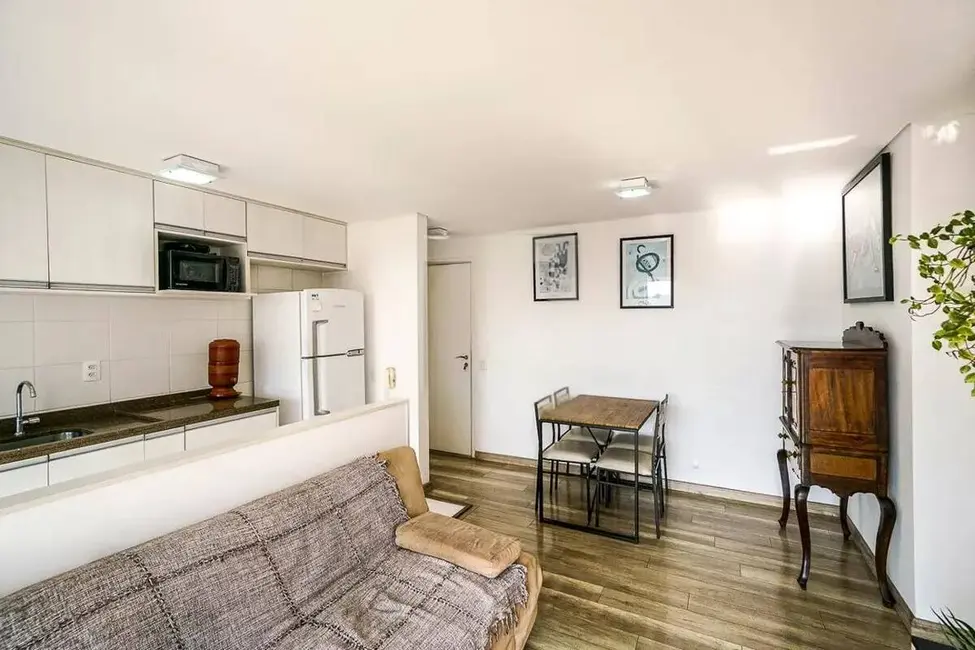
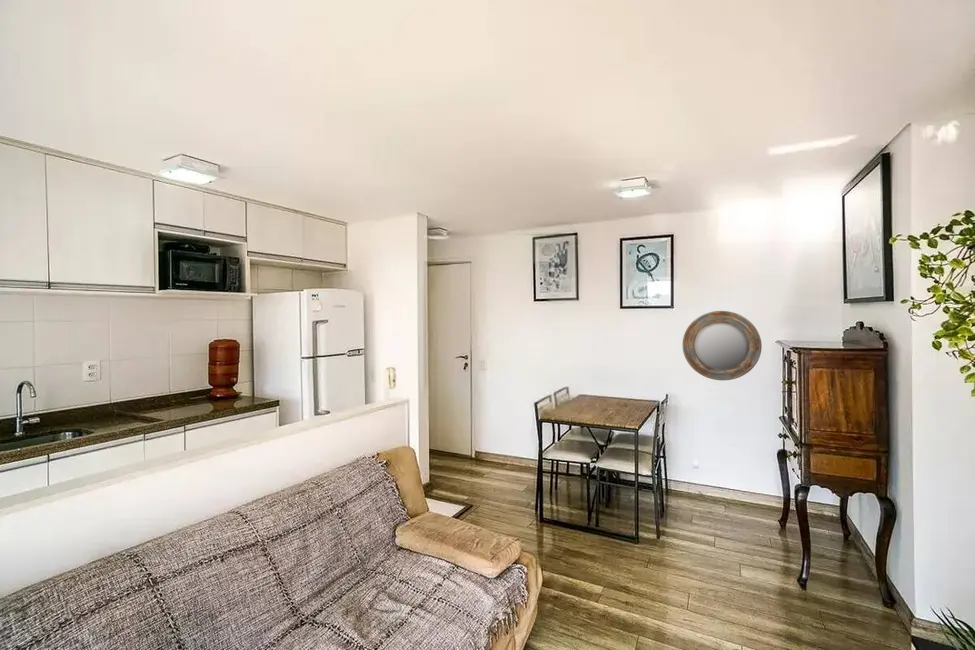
+ home mirror (720, 345)
